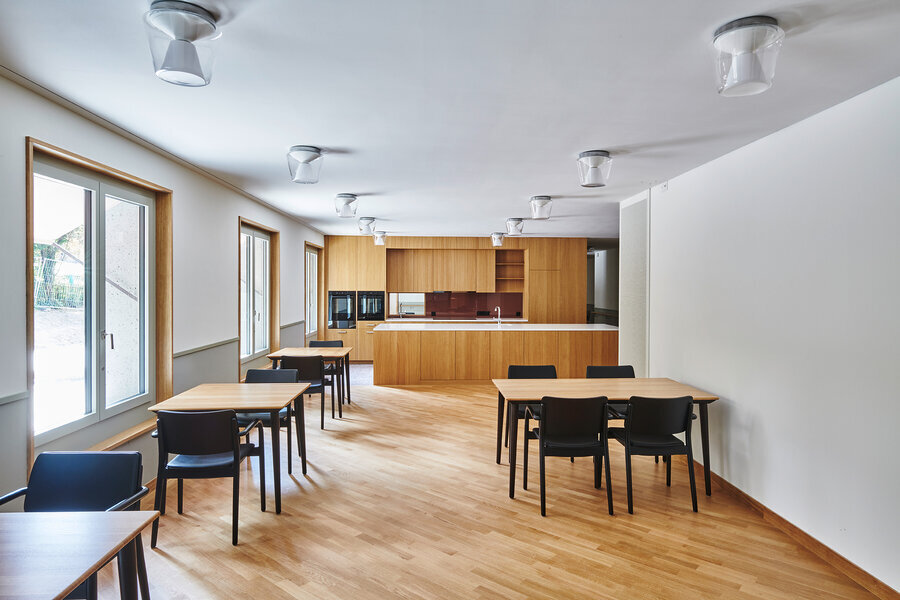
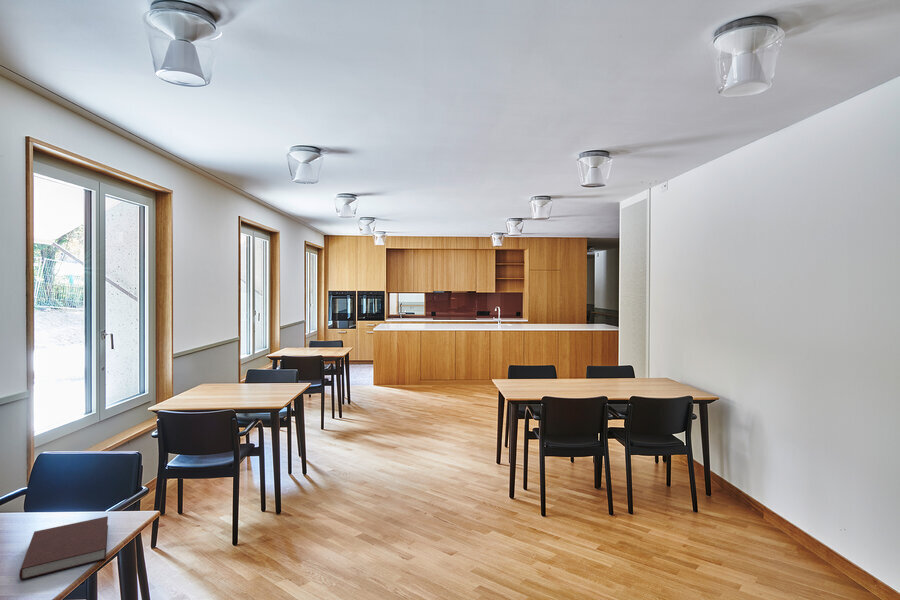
+ notebook (68, 544)
